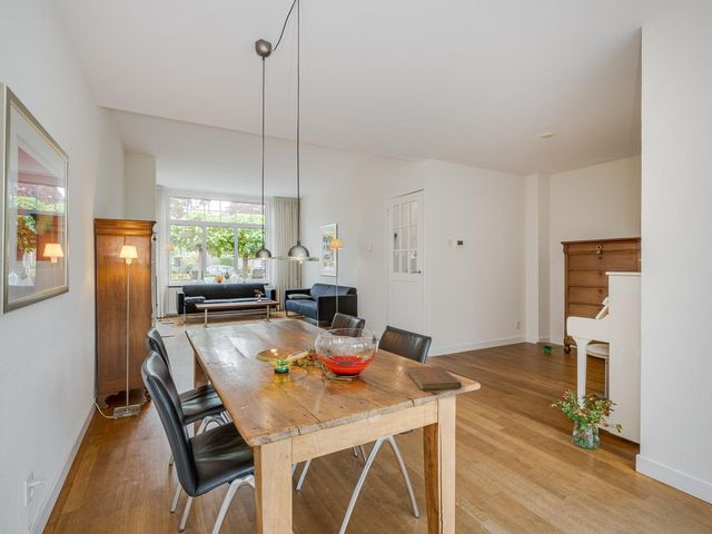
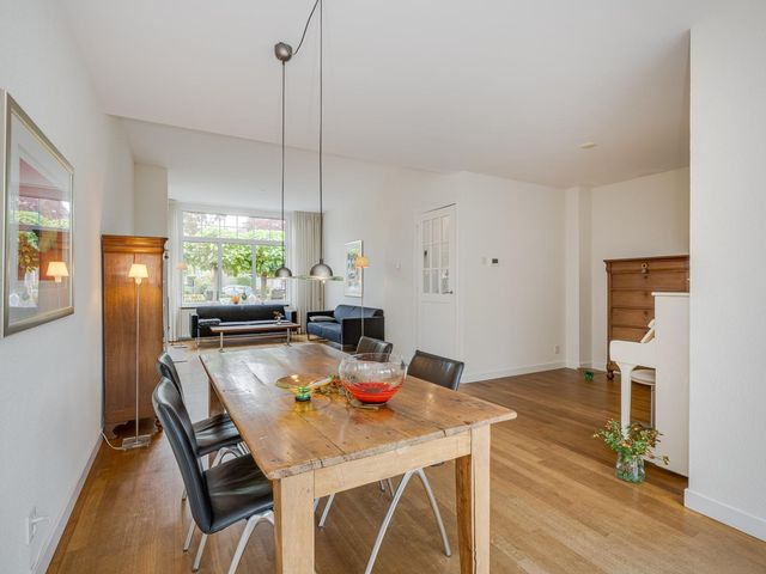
- notebook (432, 377)
